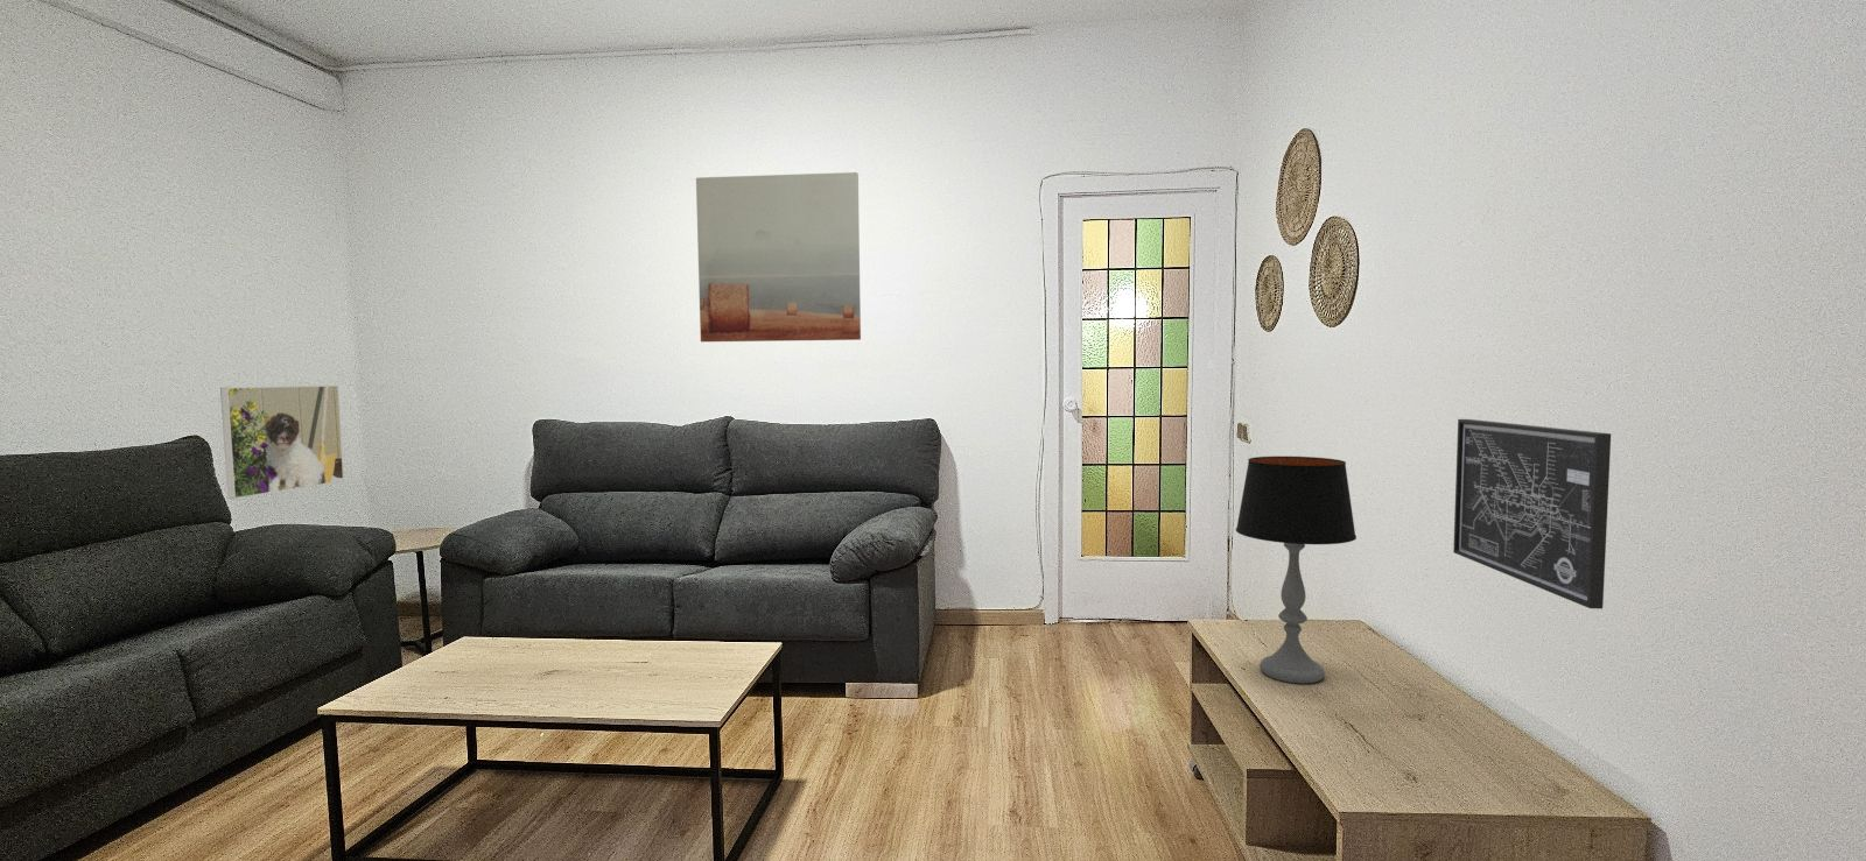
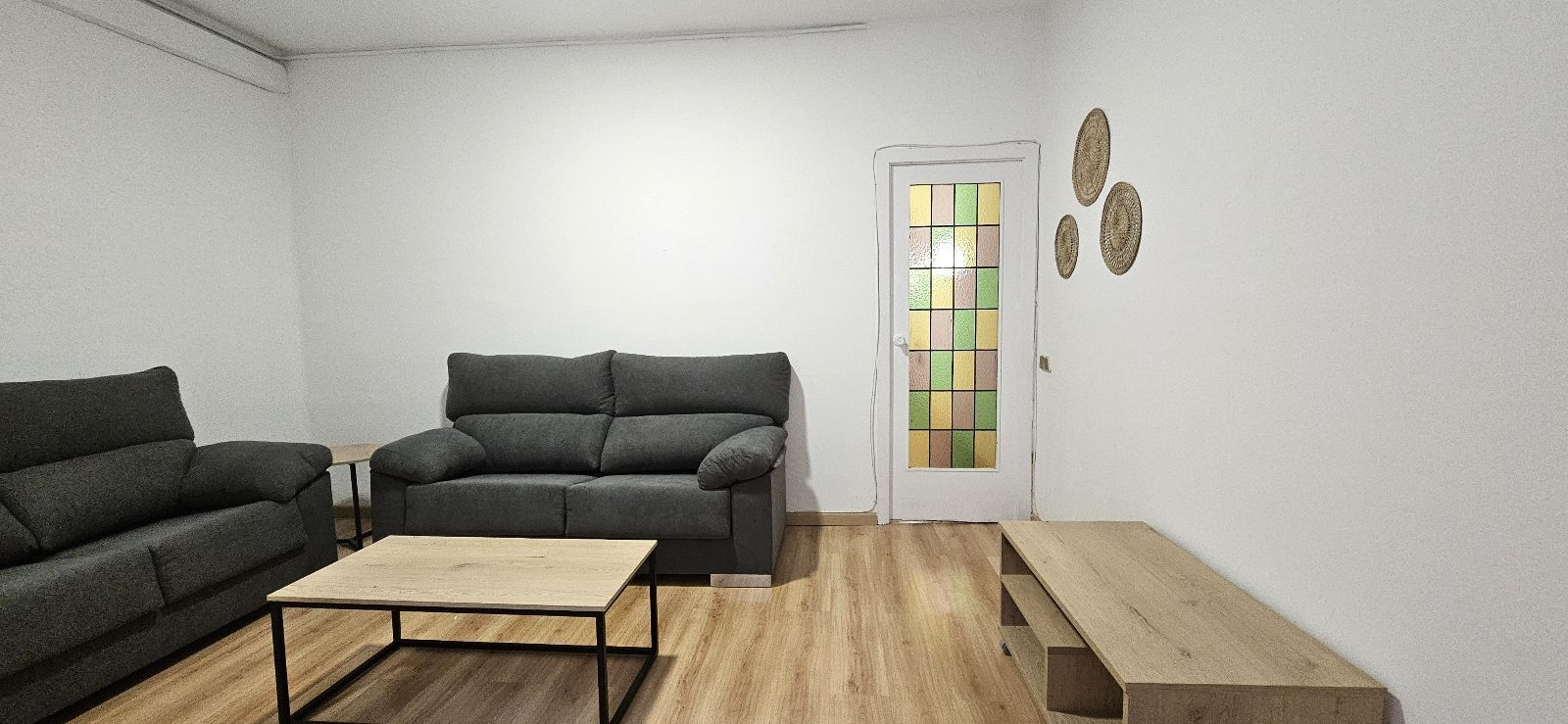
- table lamp (1294, 567)
- wall art (778, 258)
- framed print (287, 438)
- wall art (1521, 501)
